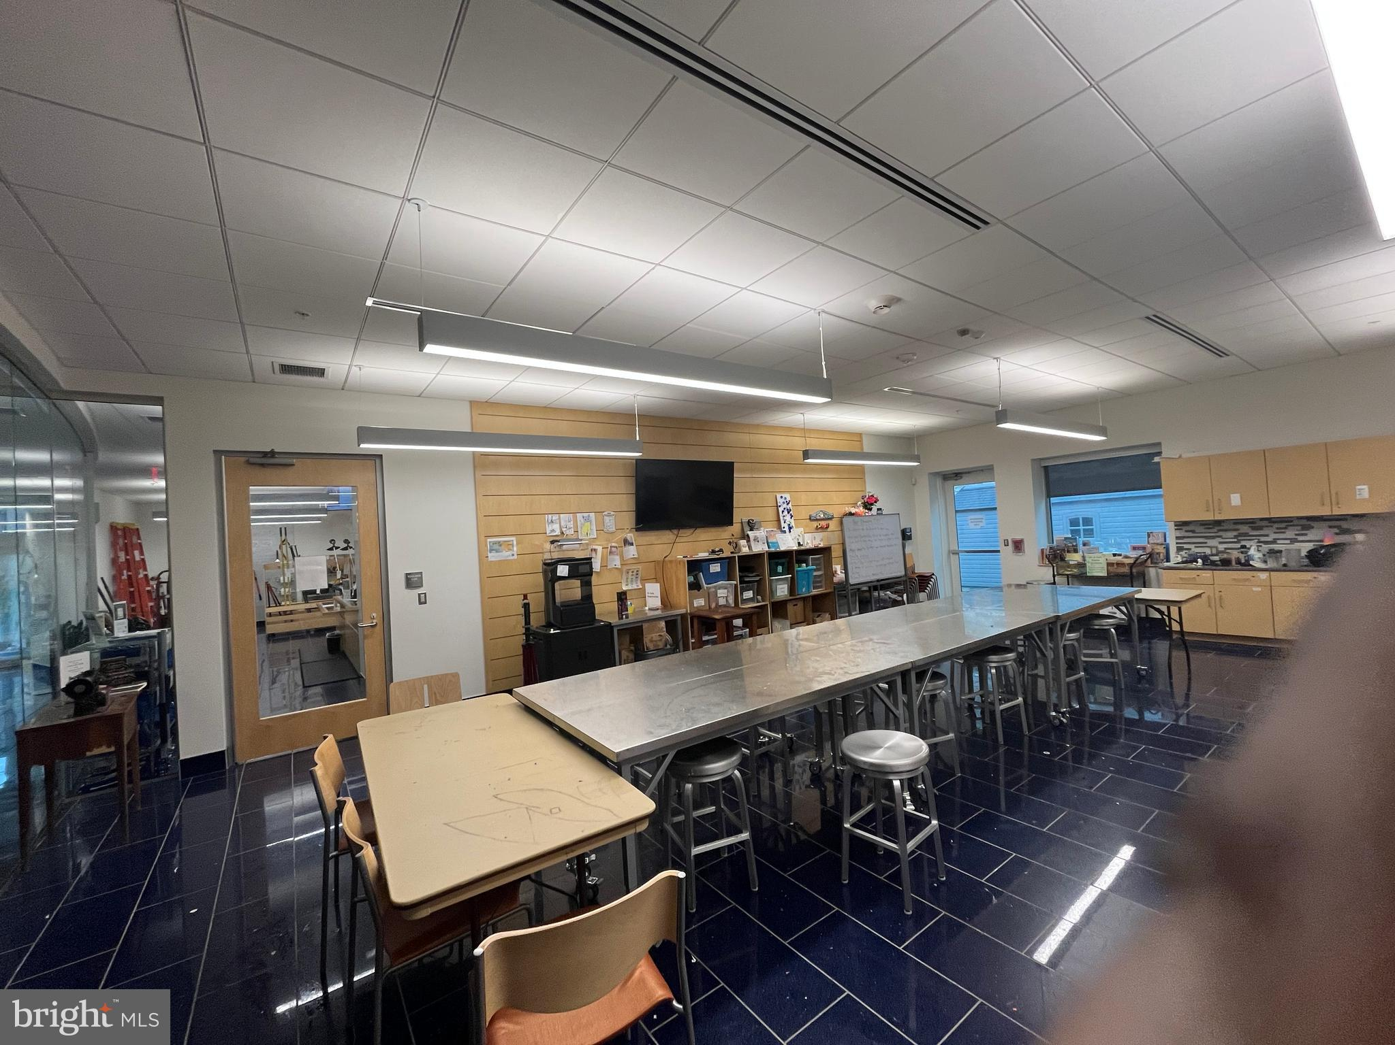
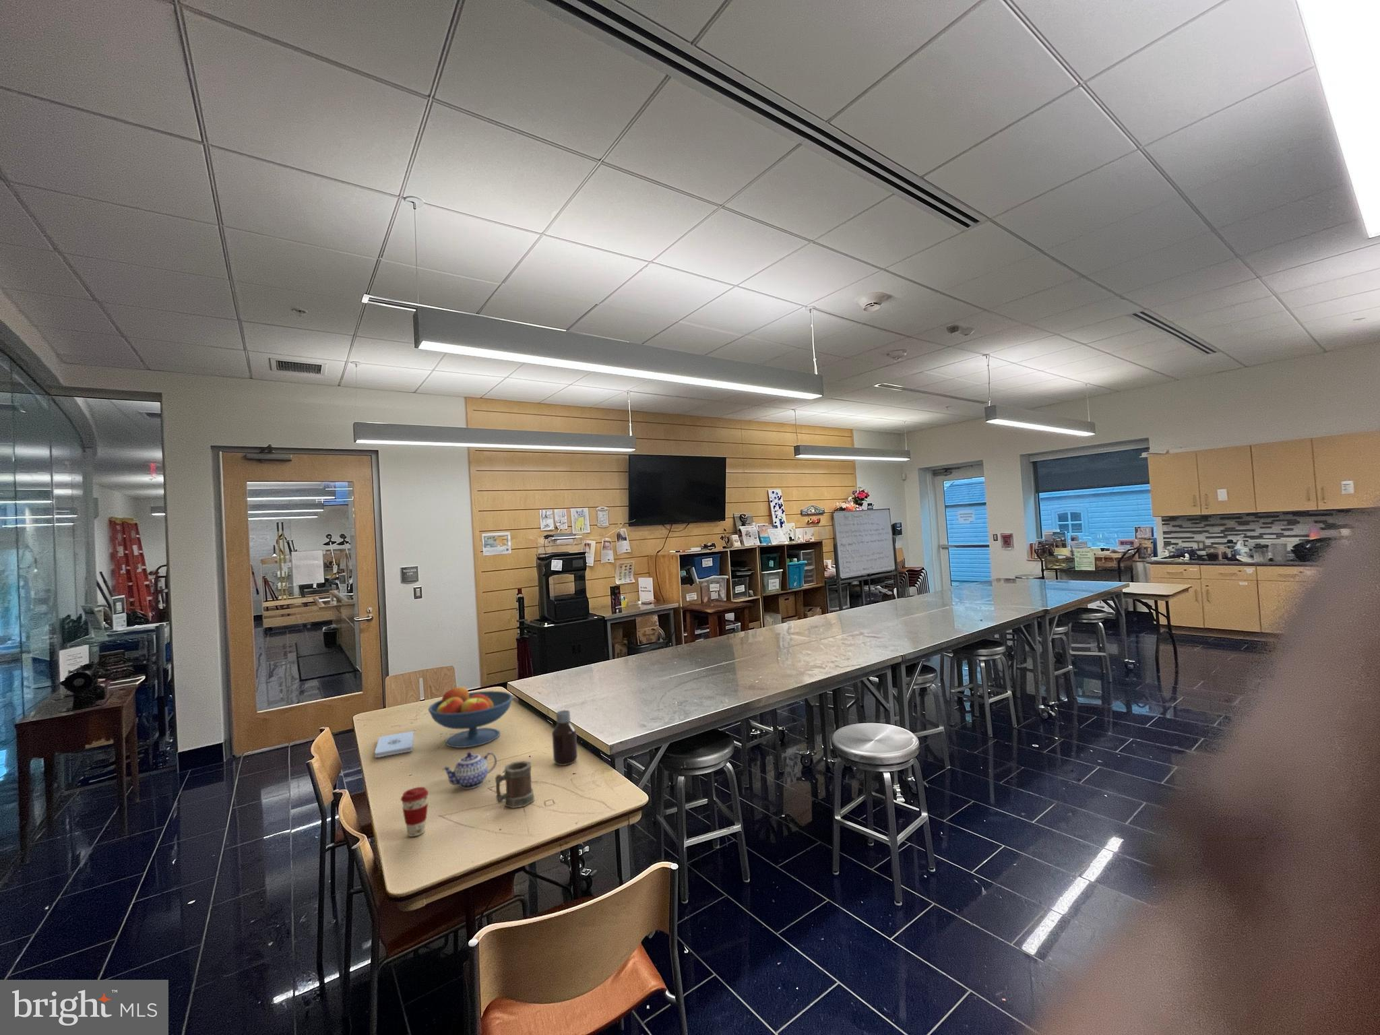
+ teapot (471, 769)
+ bottle (564, 736)
+ mug (515, 784)
+ coffee cup (415, 811)
+ notepad (394, 744)
+ fruit bowl (472, 713)
